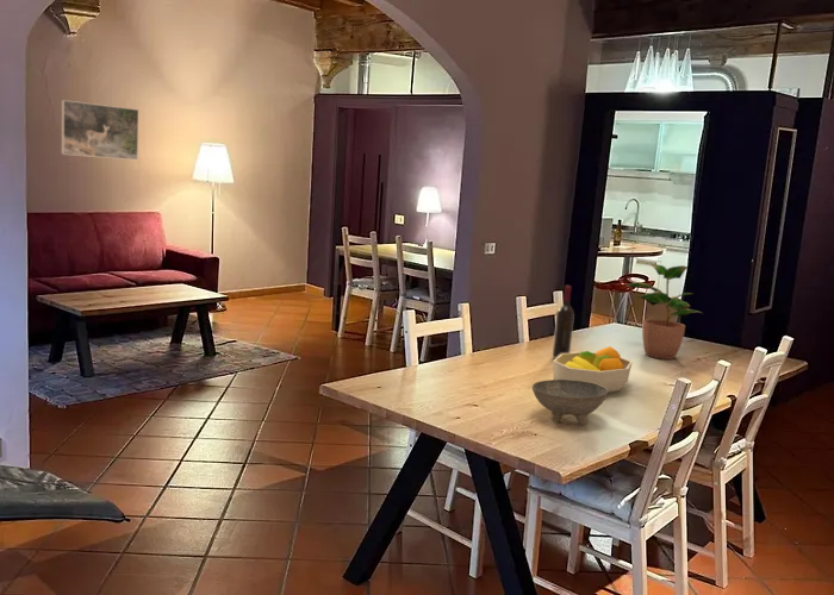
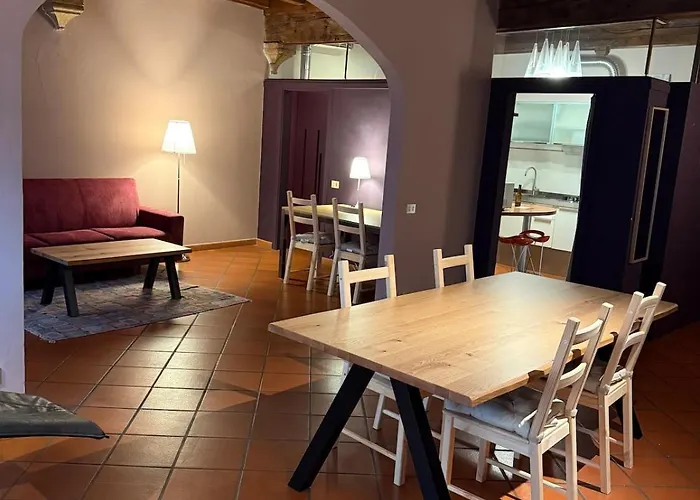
- potted plant (666, 307)
- fruit bowl (592, 368)
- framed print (100, 131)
- wine bottle (564, 322)
- bowl (568, 402)
